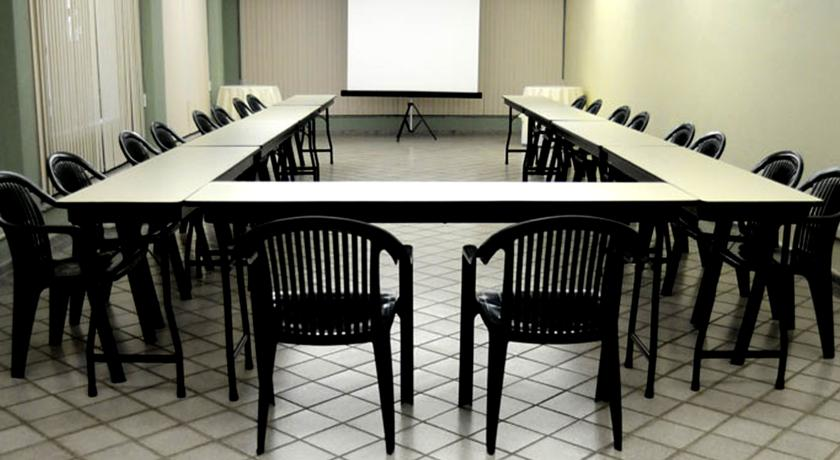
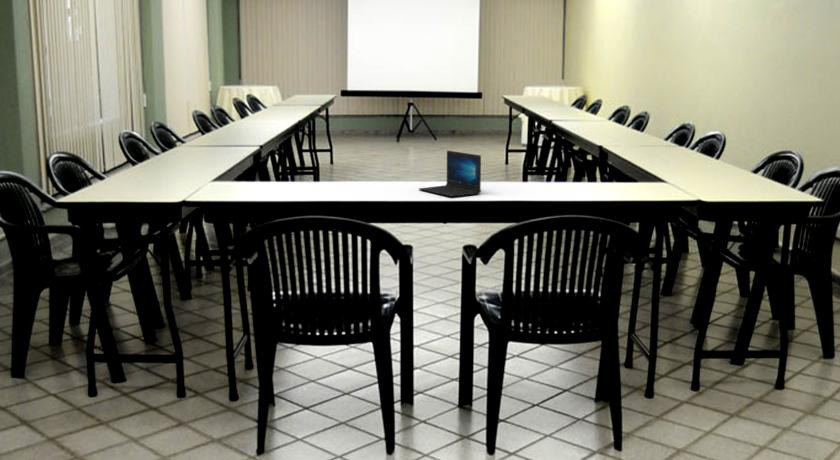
+ laptop (449, 172)
